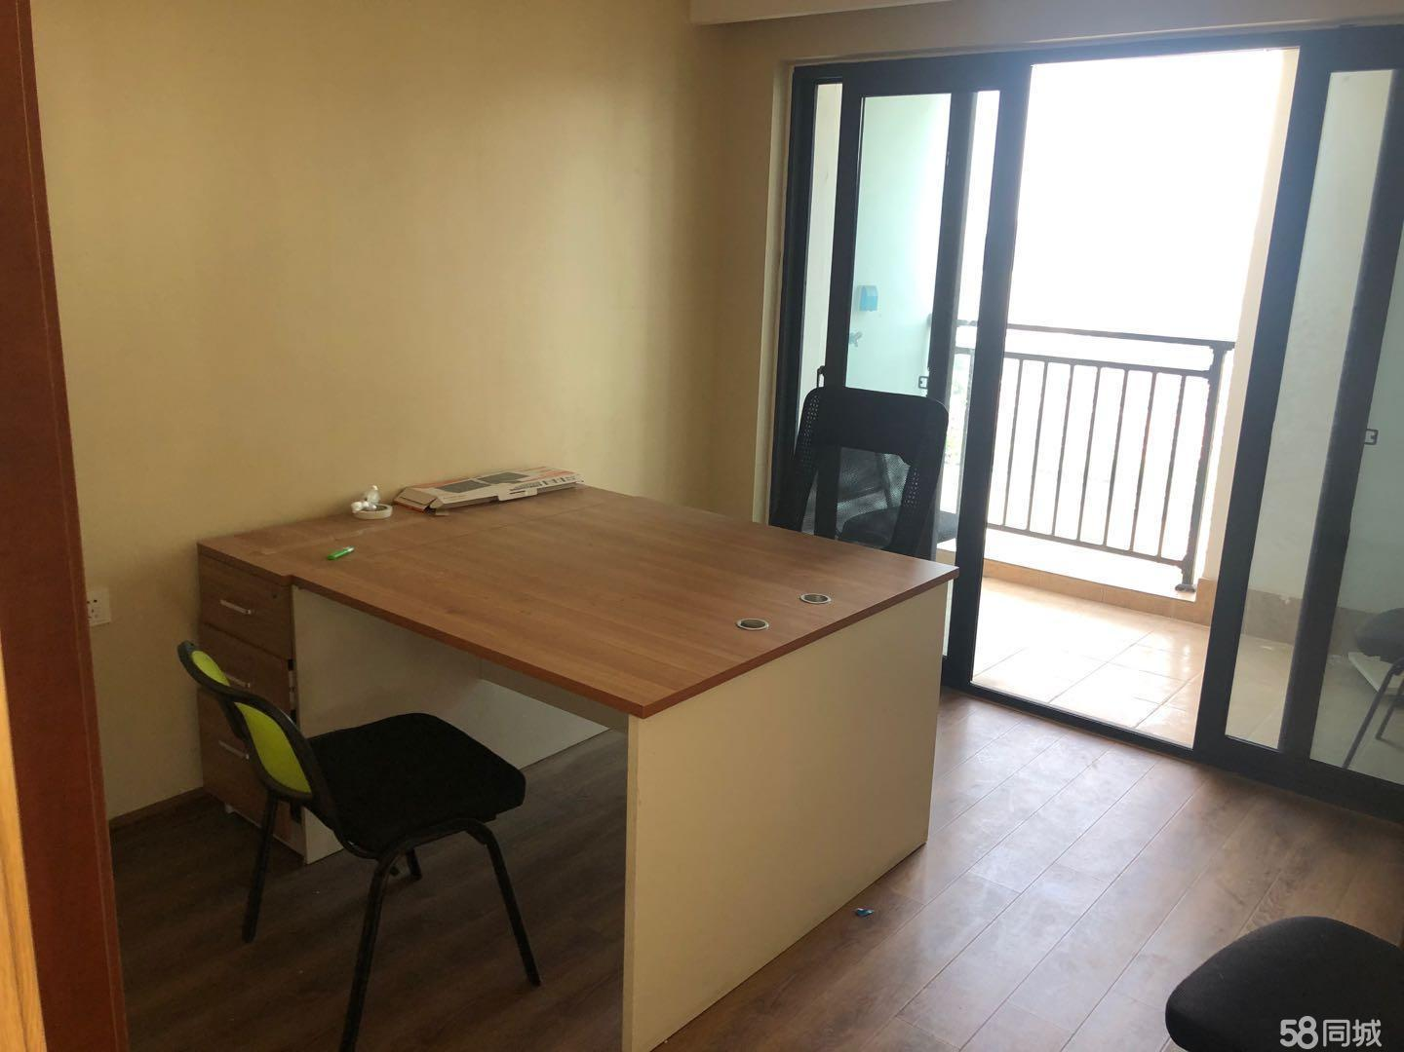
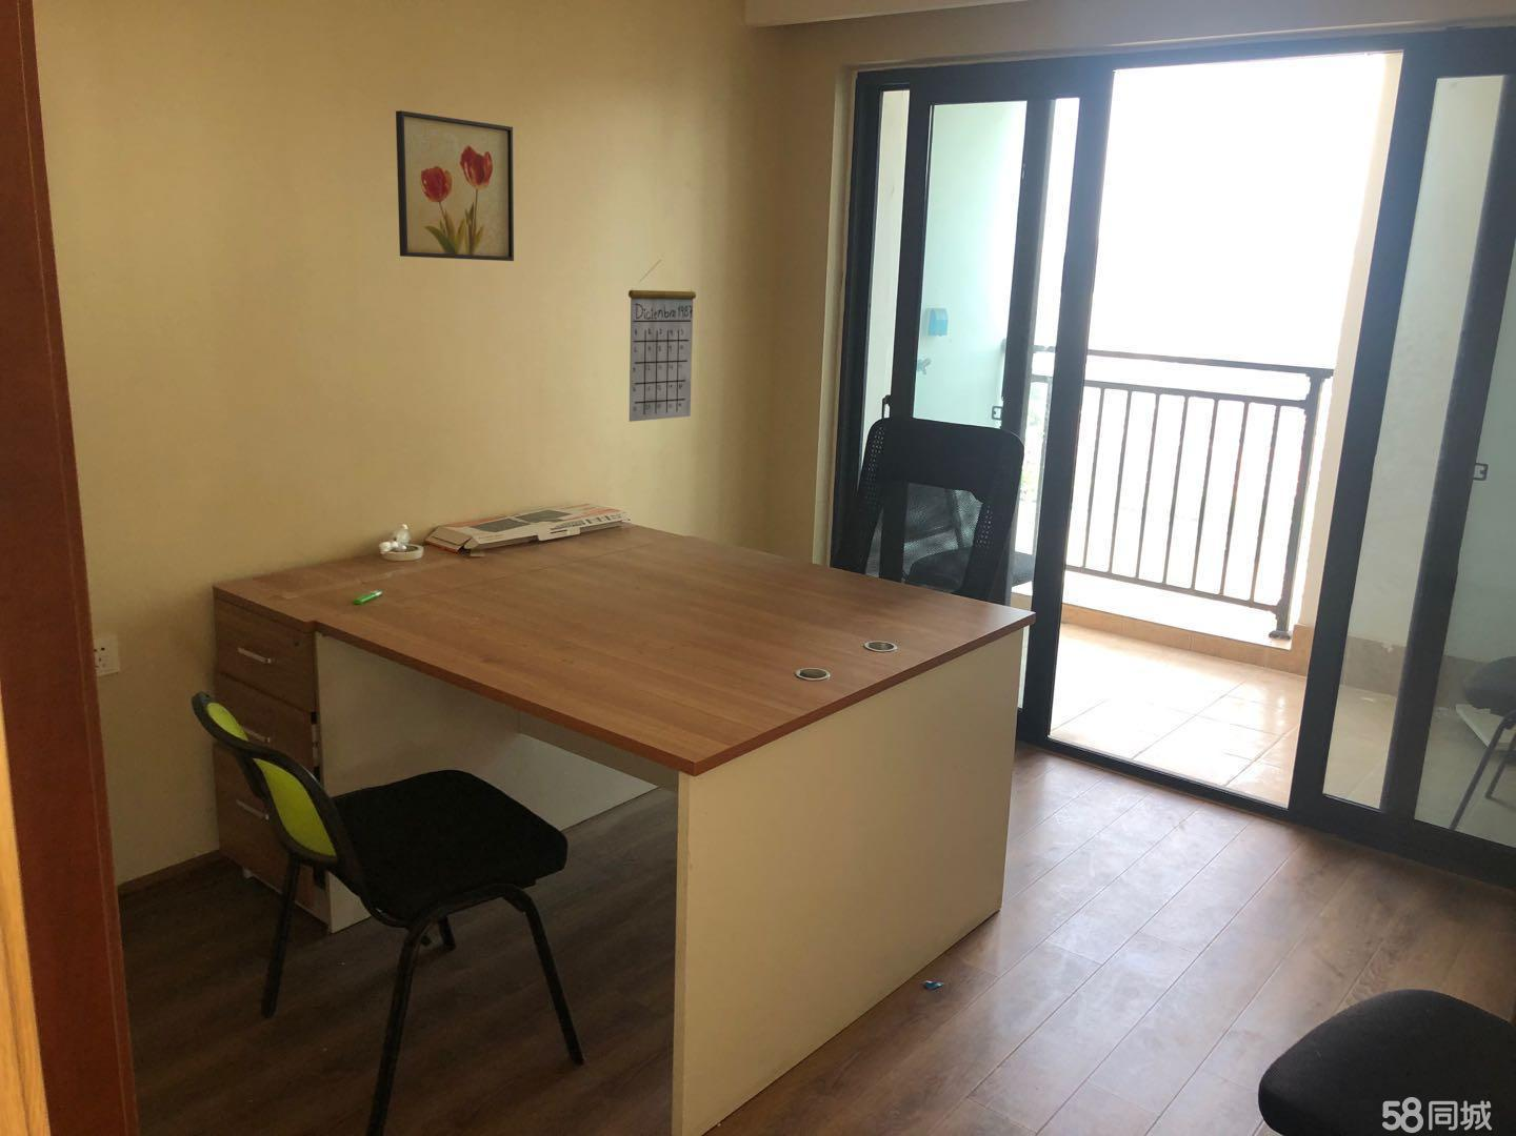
+ calendar (661, 340)
+ wall art (456, 190)
